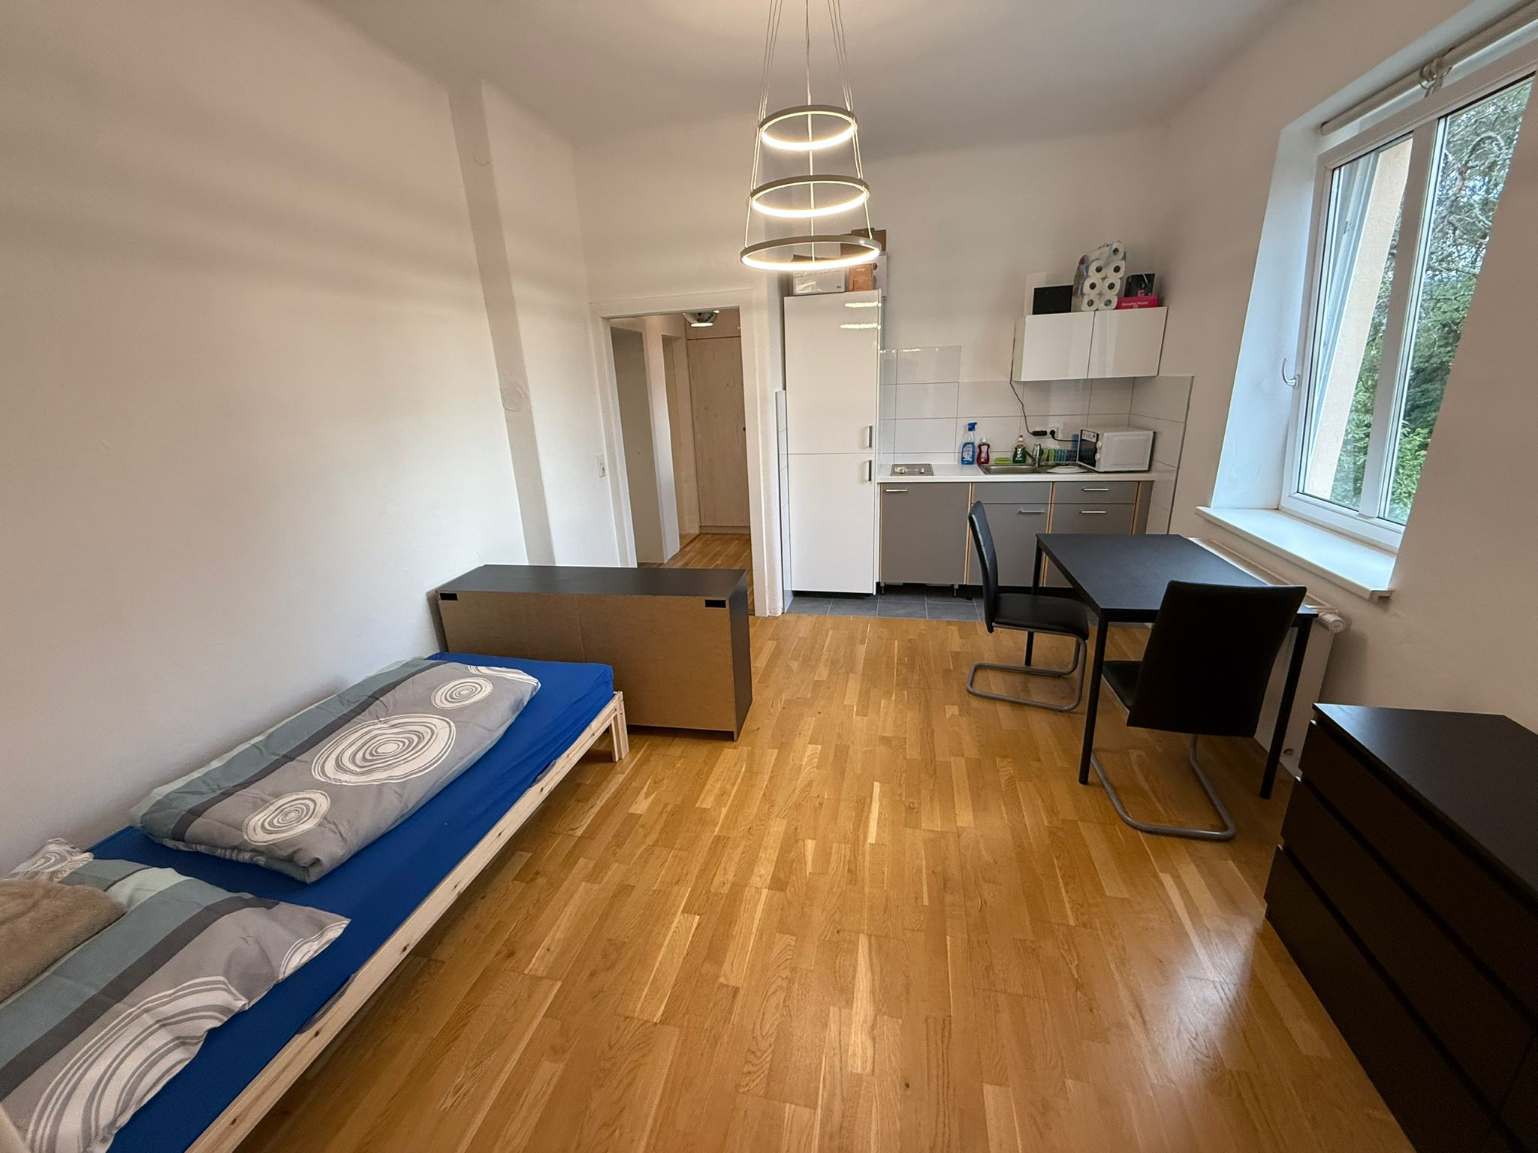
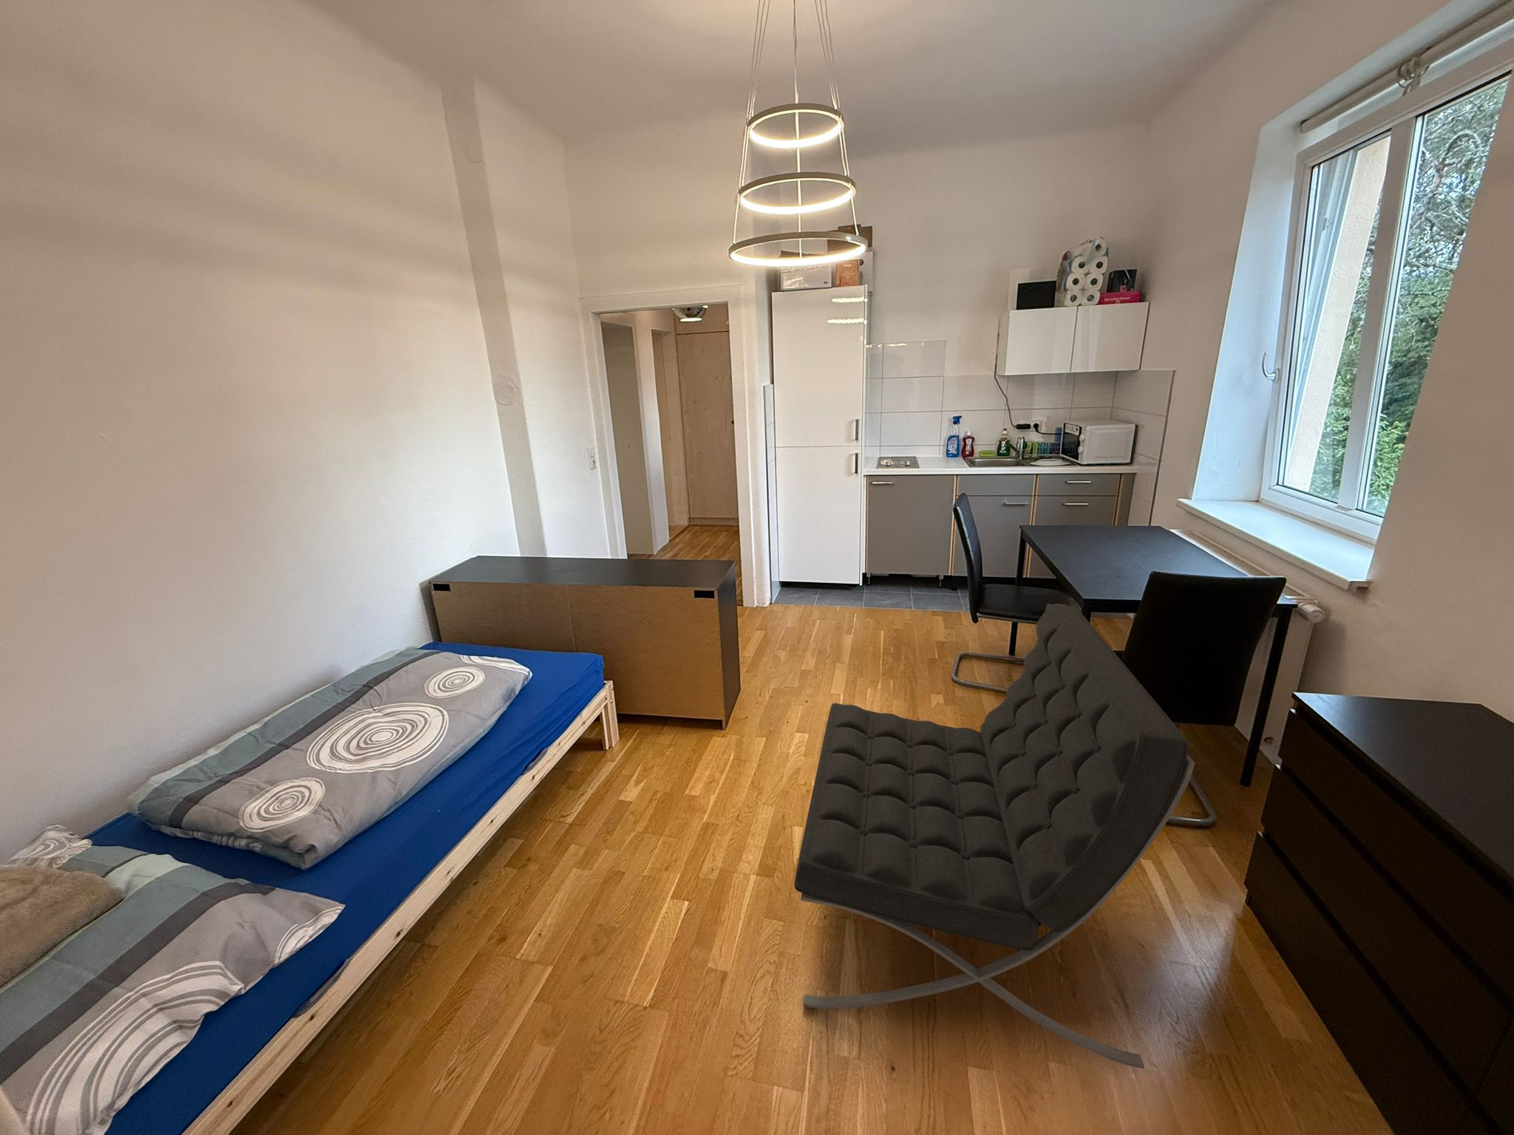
+ lounge chair (953, 784)
